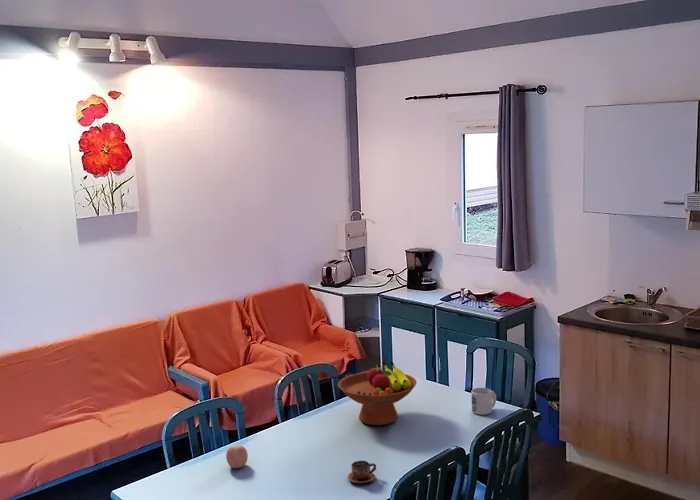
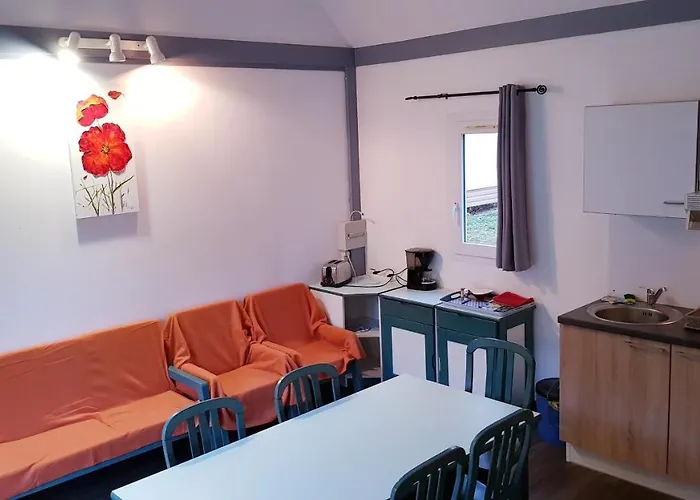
- cup (362, 471)
- apple (236, 455)
- mug (484, 400)
- fruit bowl (377, 393)
